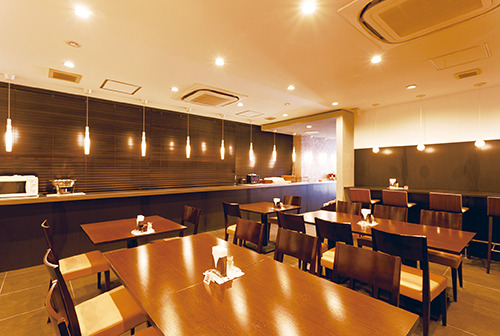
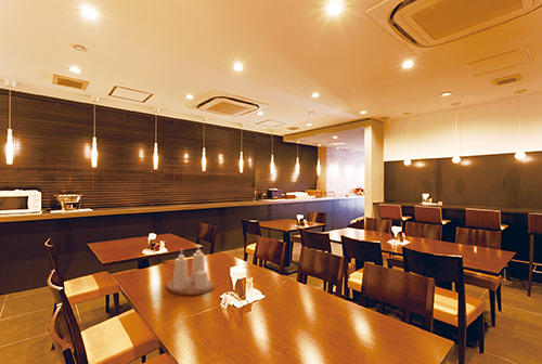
+ condiment set (192, 266)
